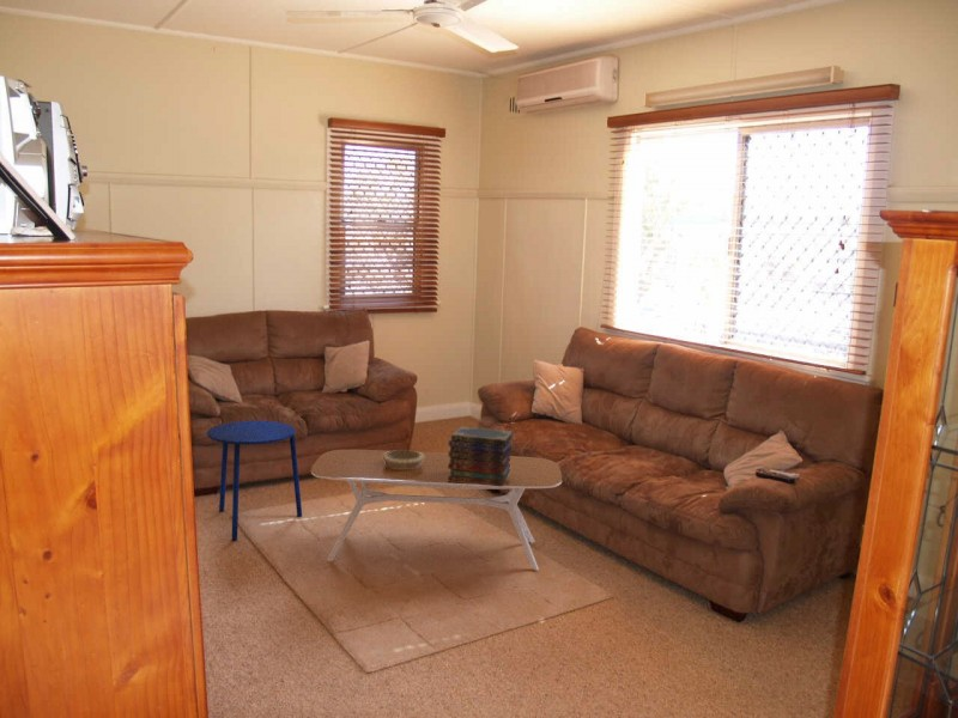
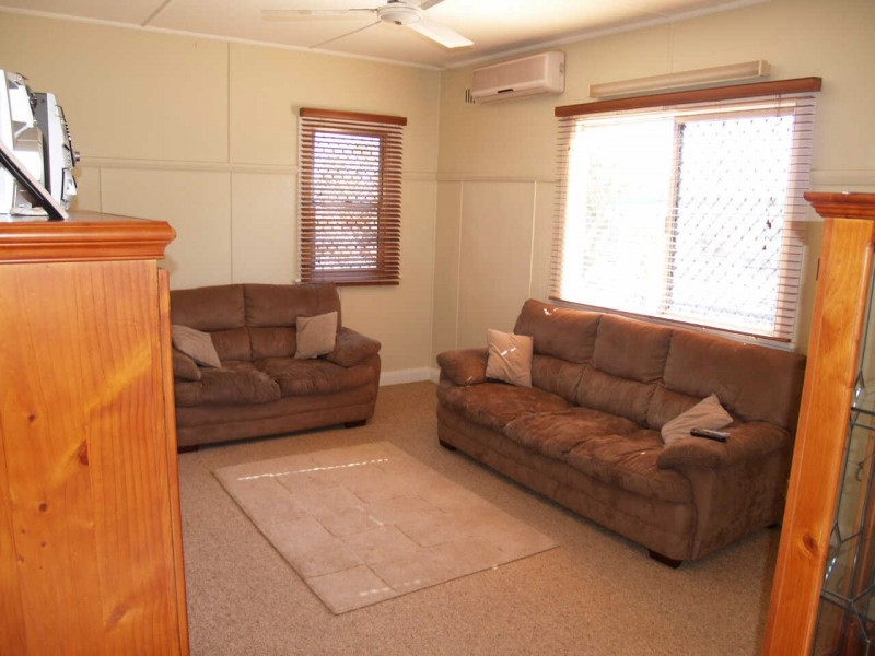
- side table (238, 476)
- decorative bowl (402, 458)
- coffee table (436, 501)
- book stack (480, 455)
